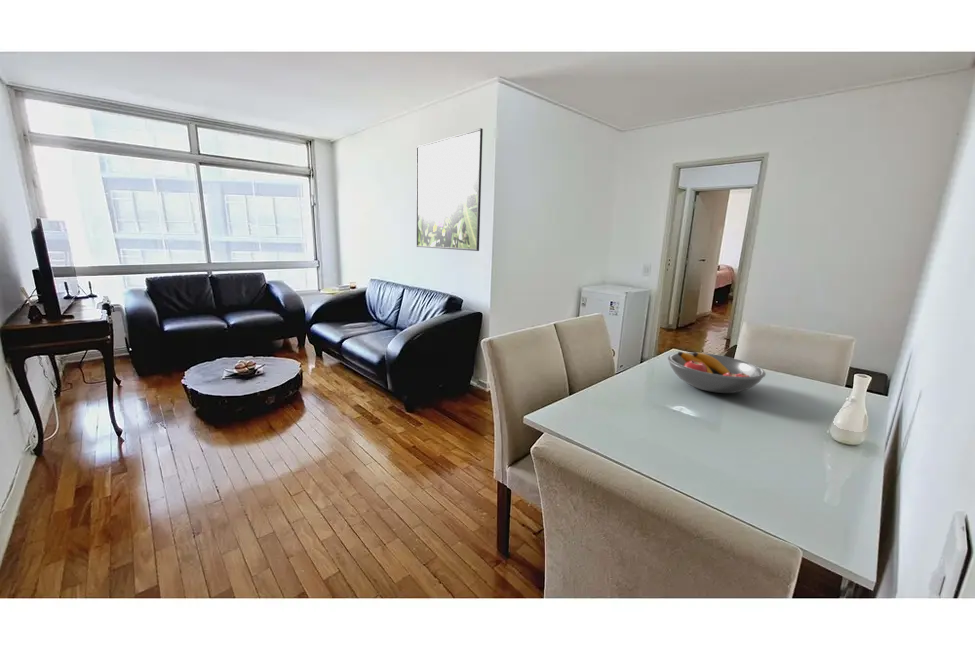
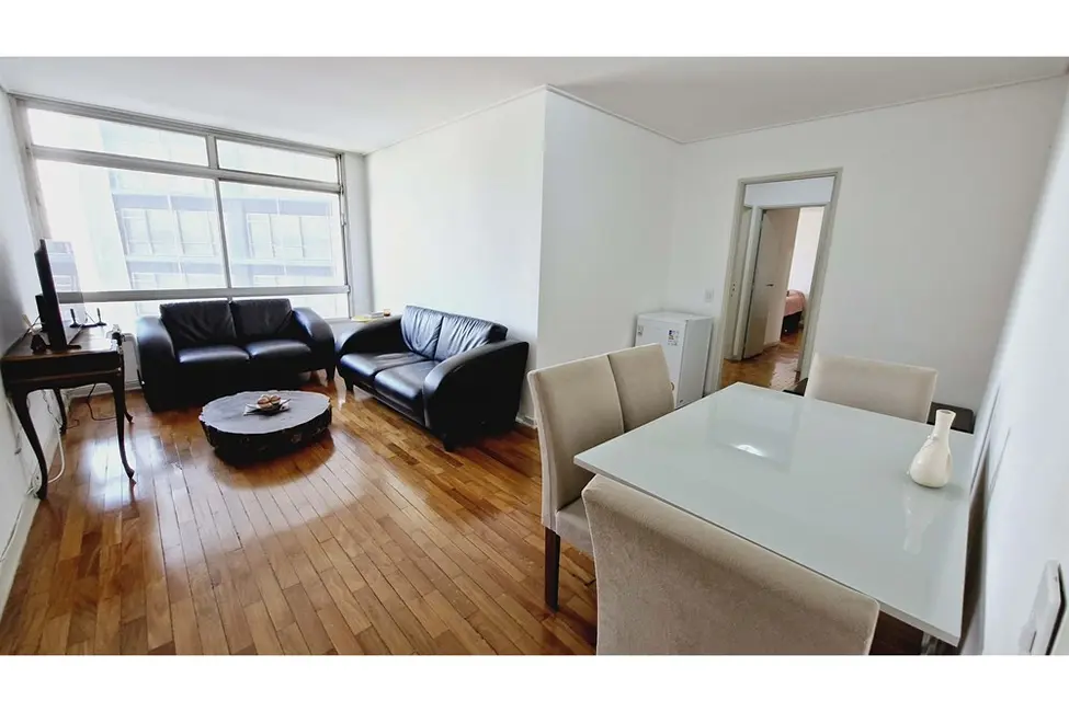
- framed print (445, 195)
- fruit bowl (712, 372)
